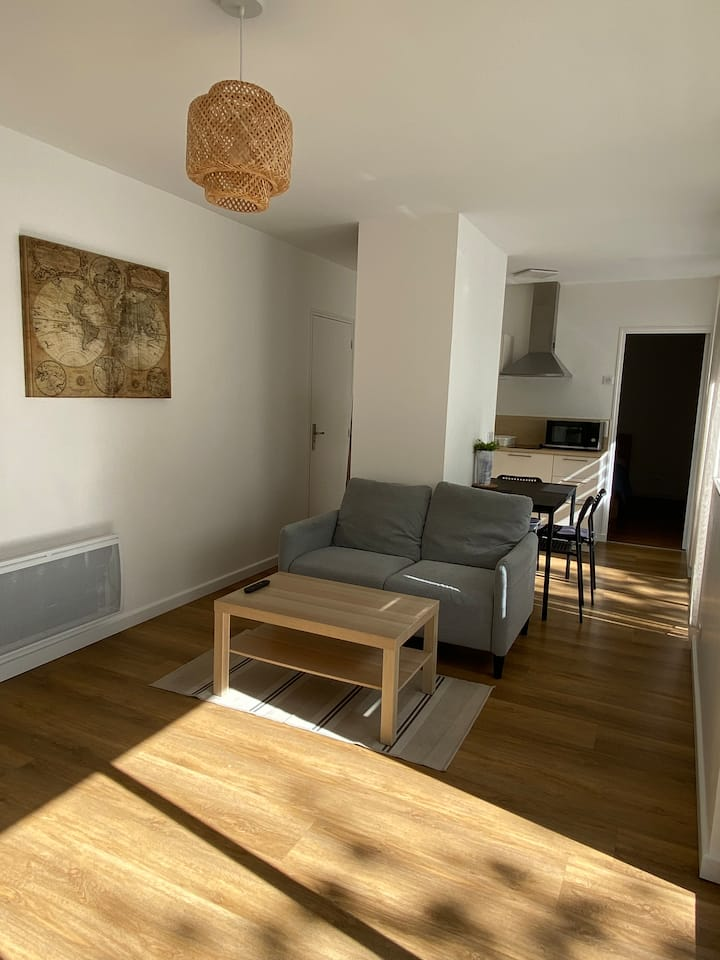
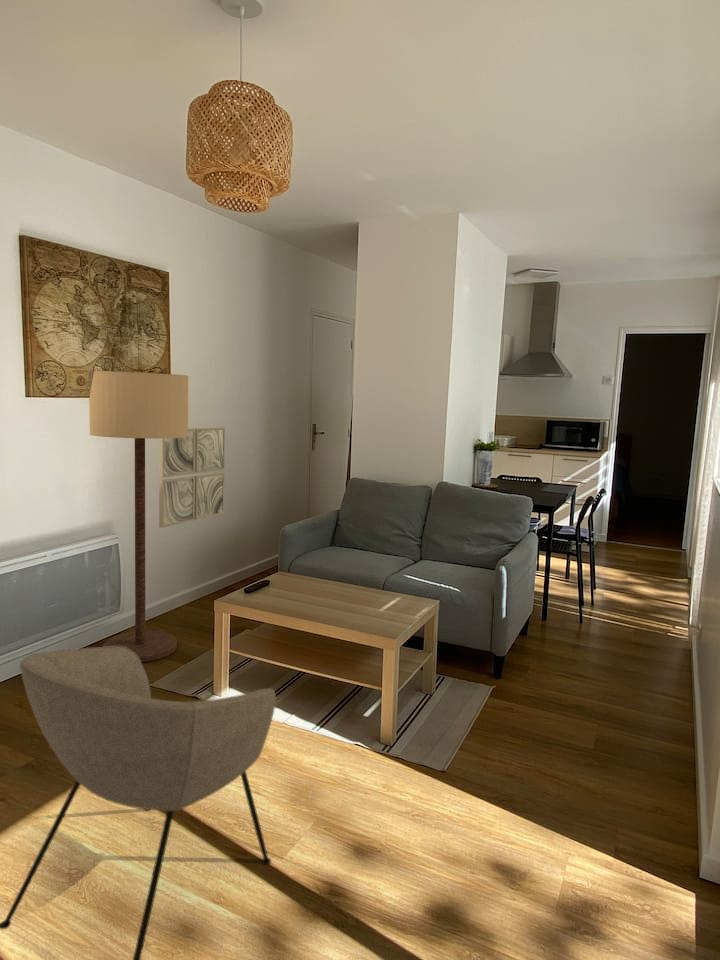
+ armchair (145, 770)
+ wall art (193, 473)
+ floor lamp (140, 514)
